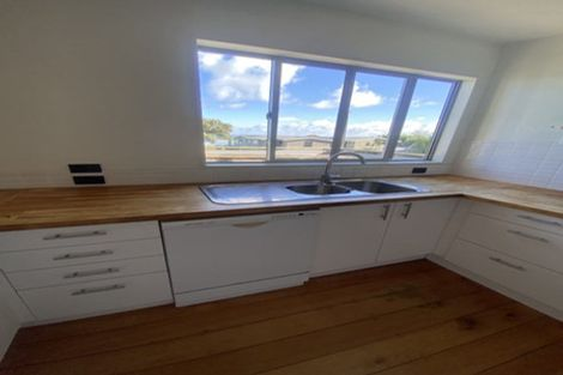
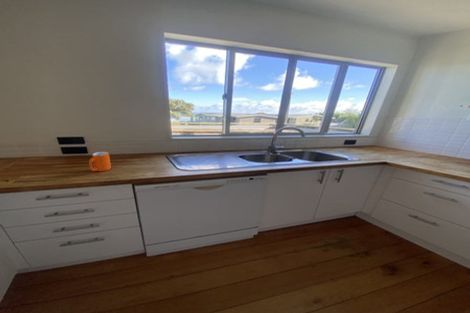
+ mug (101, 162)
